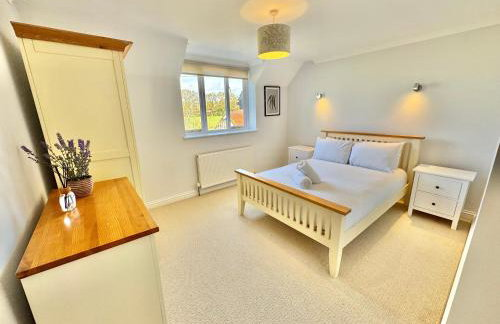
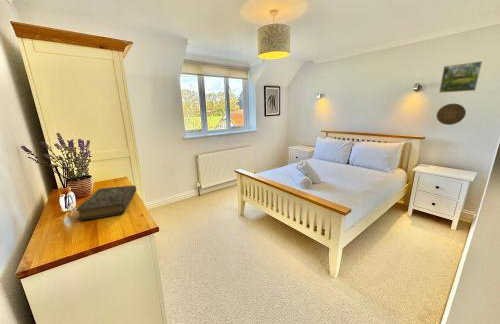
+ book (110, 200)
+ decorative plate (450, 114)
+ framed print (459, 78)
